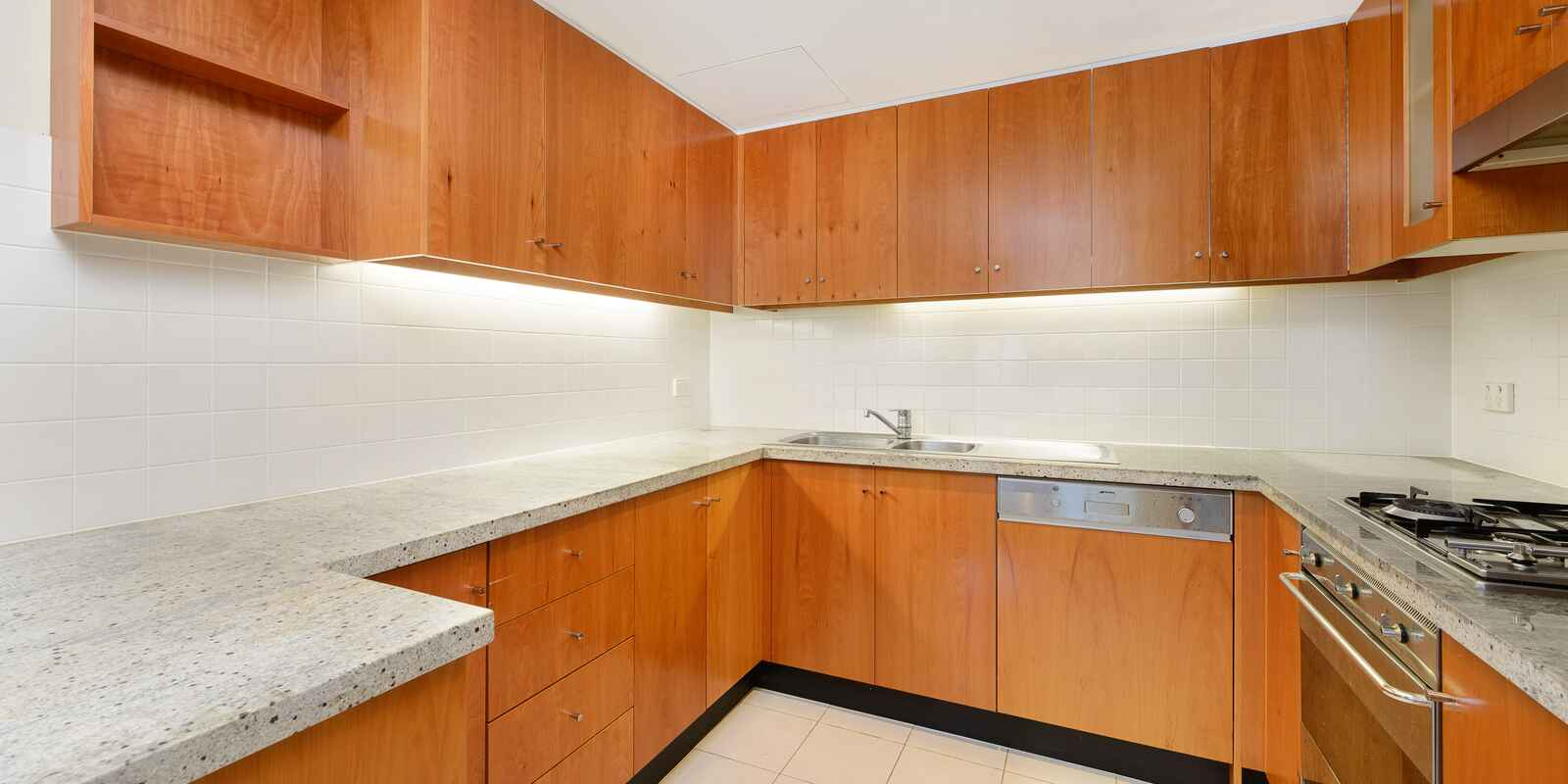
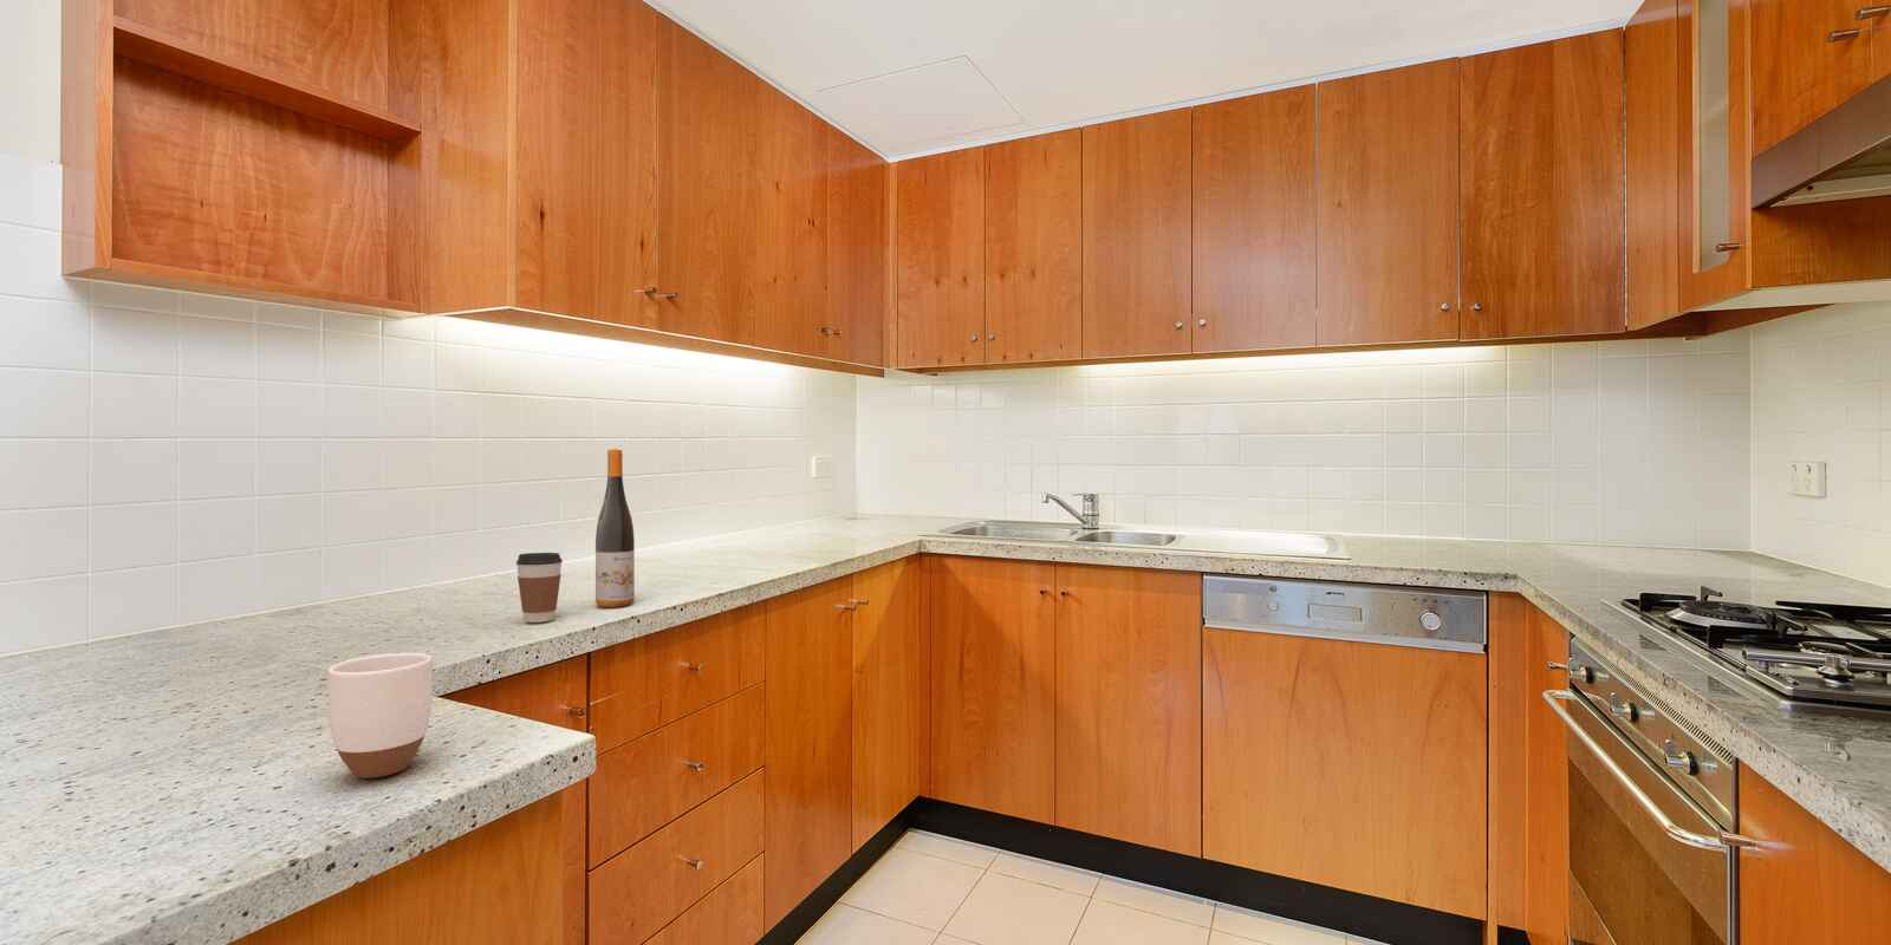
+ wine bottle (615, 526)
+ mug (385, 710)
+ coffee cup (539, 586)
